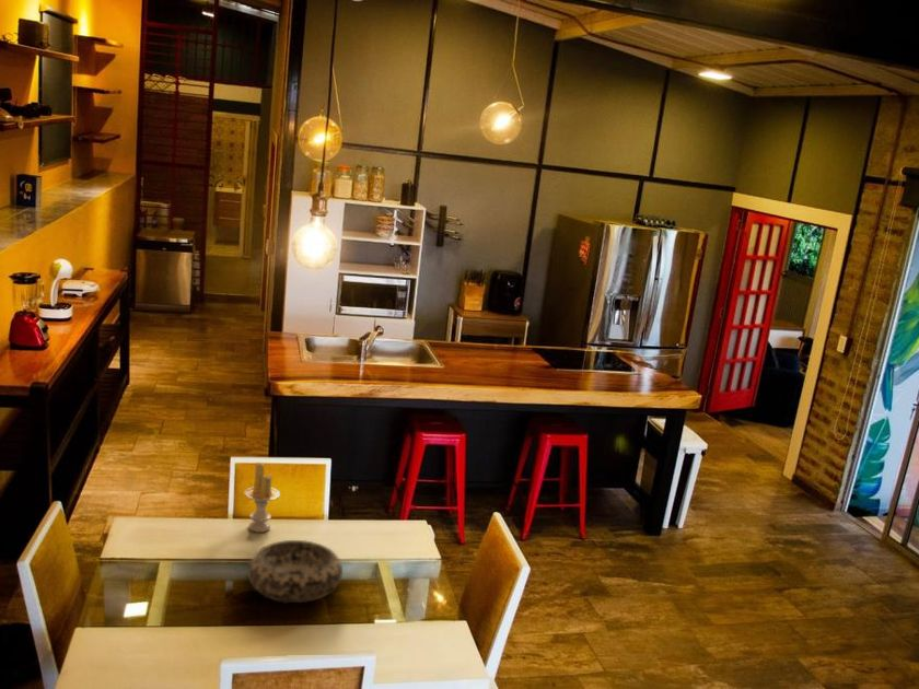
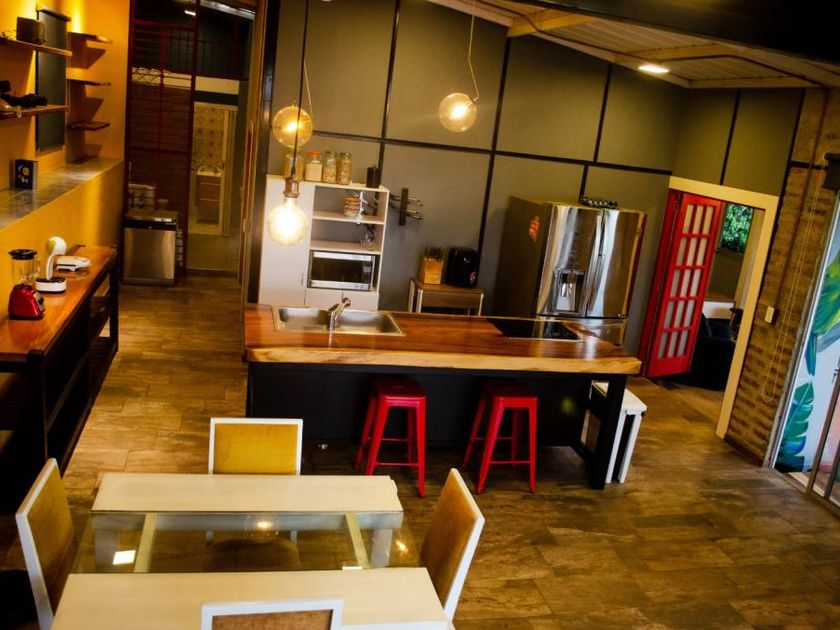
- decorative bowl (295, 570)
- candle (261, 495)
